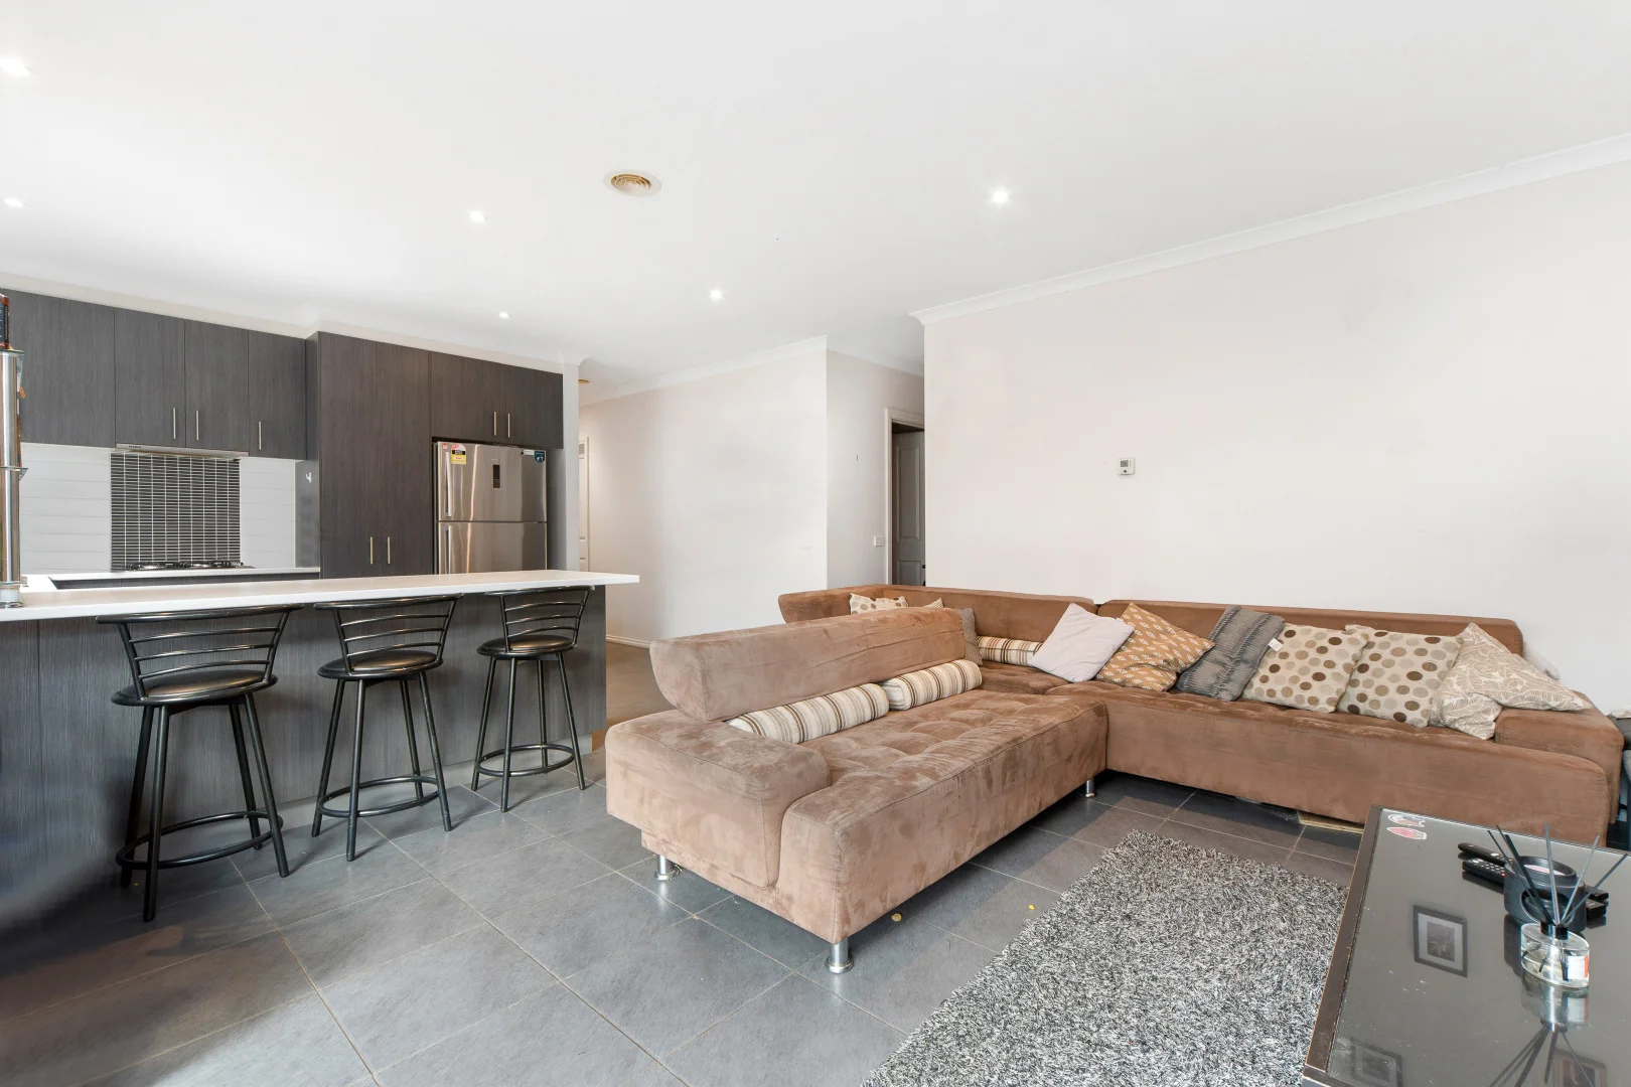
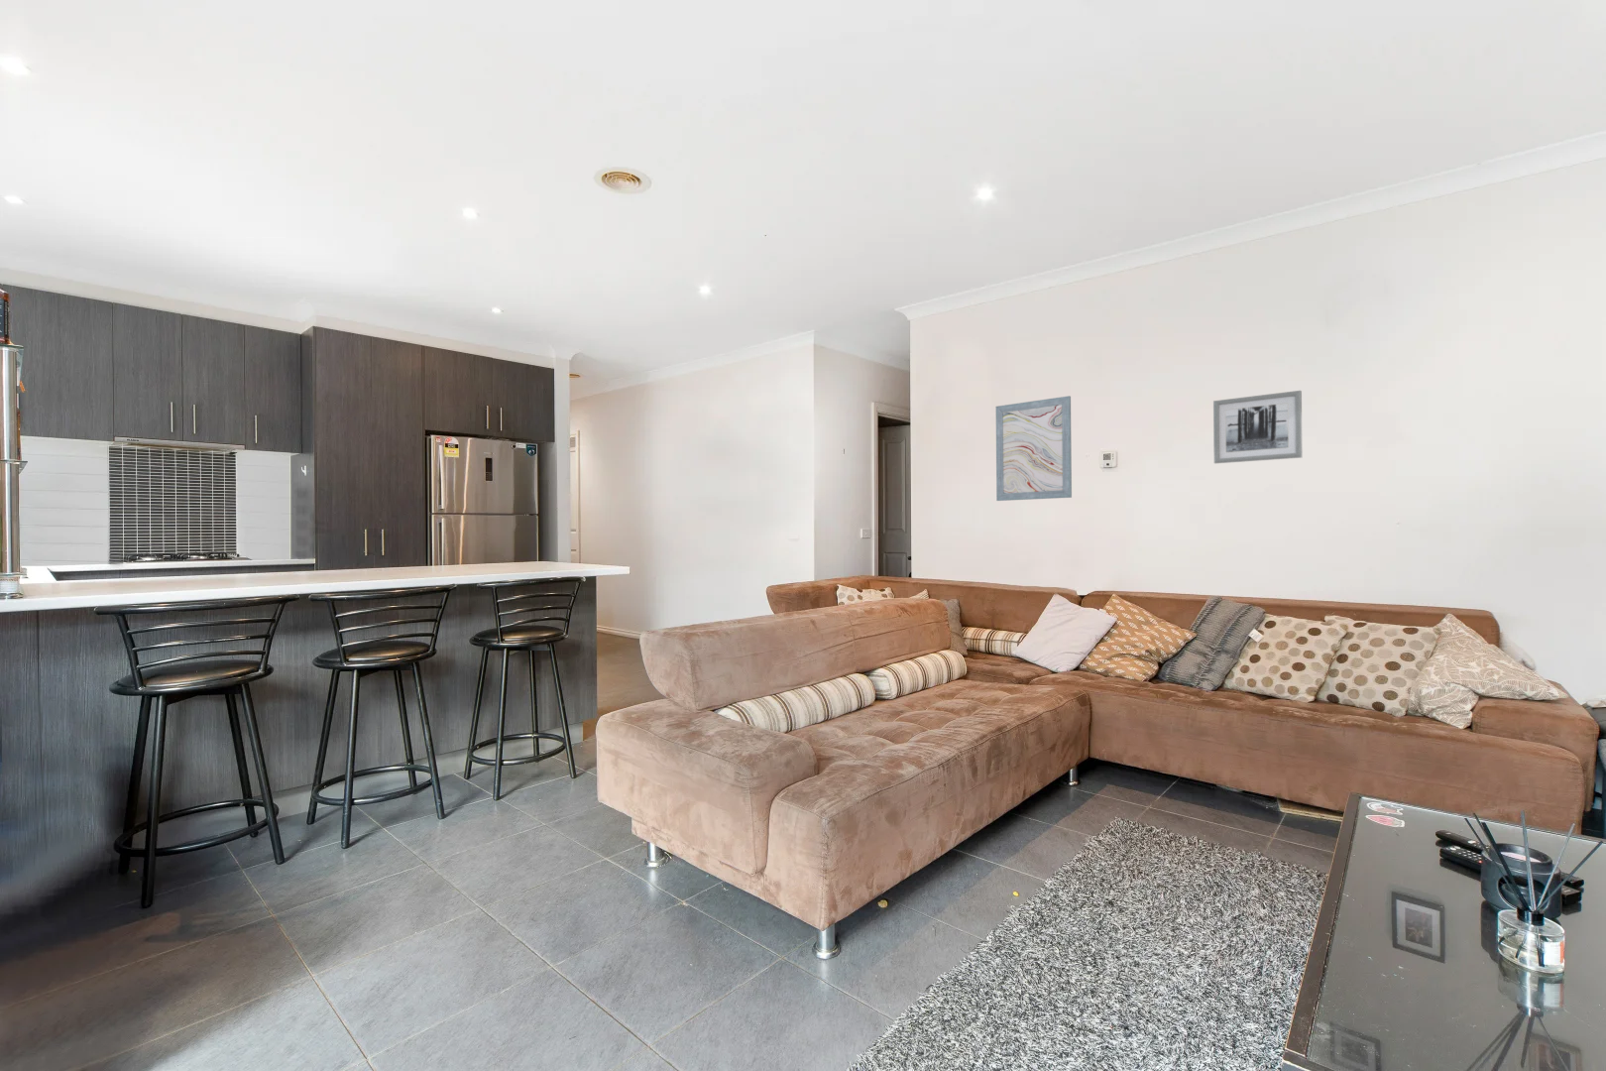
+ wall art (1032, 451)
+ wall art (1256, 428)
